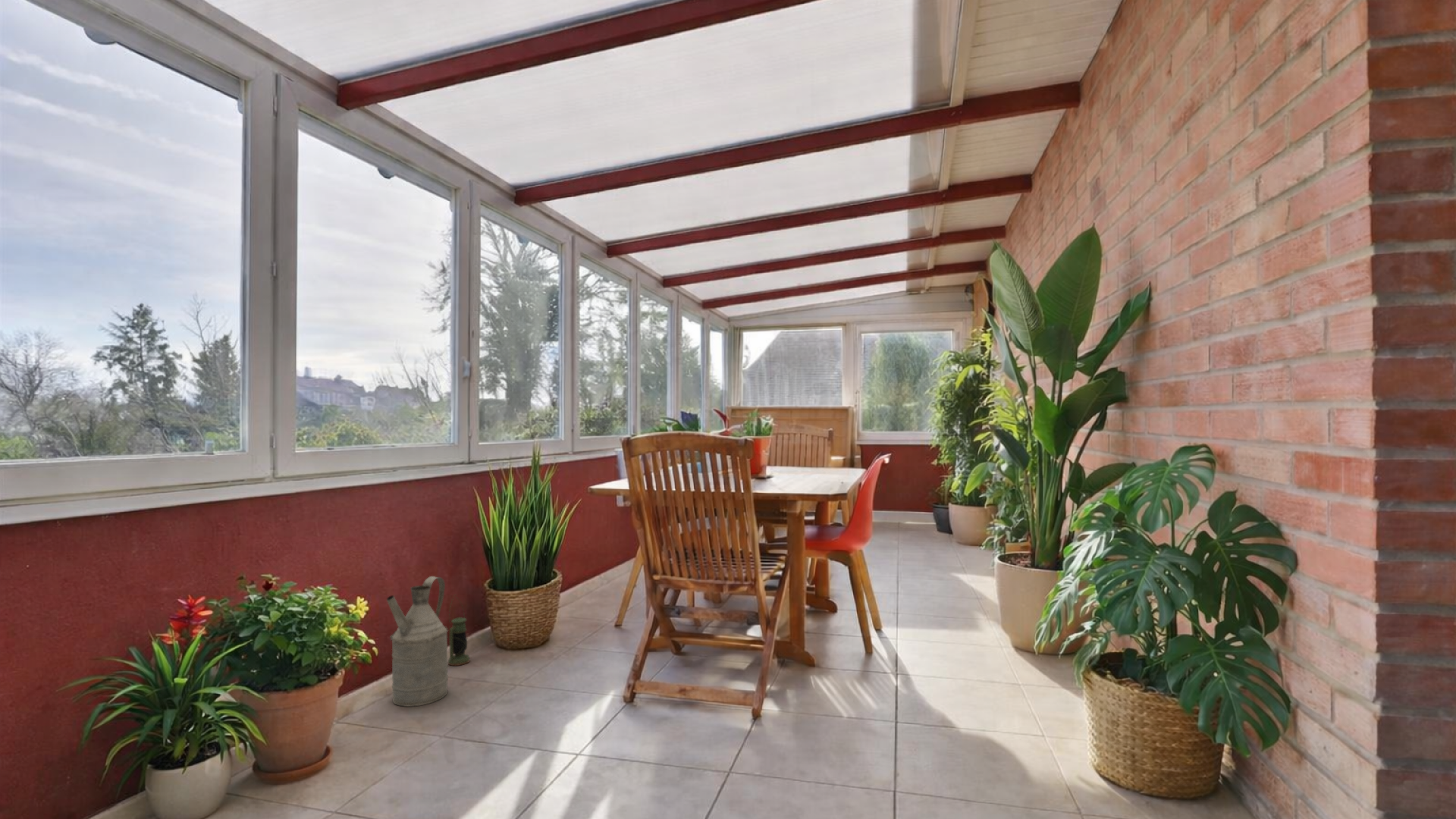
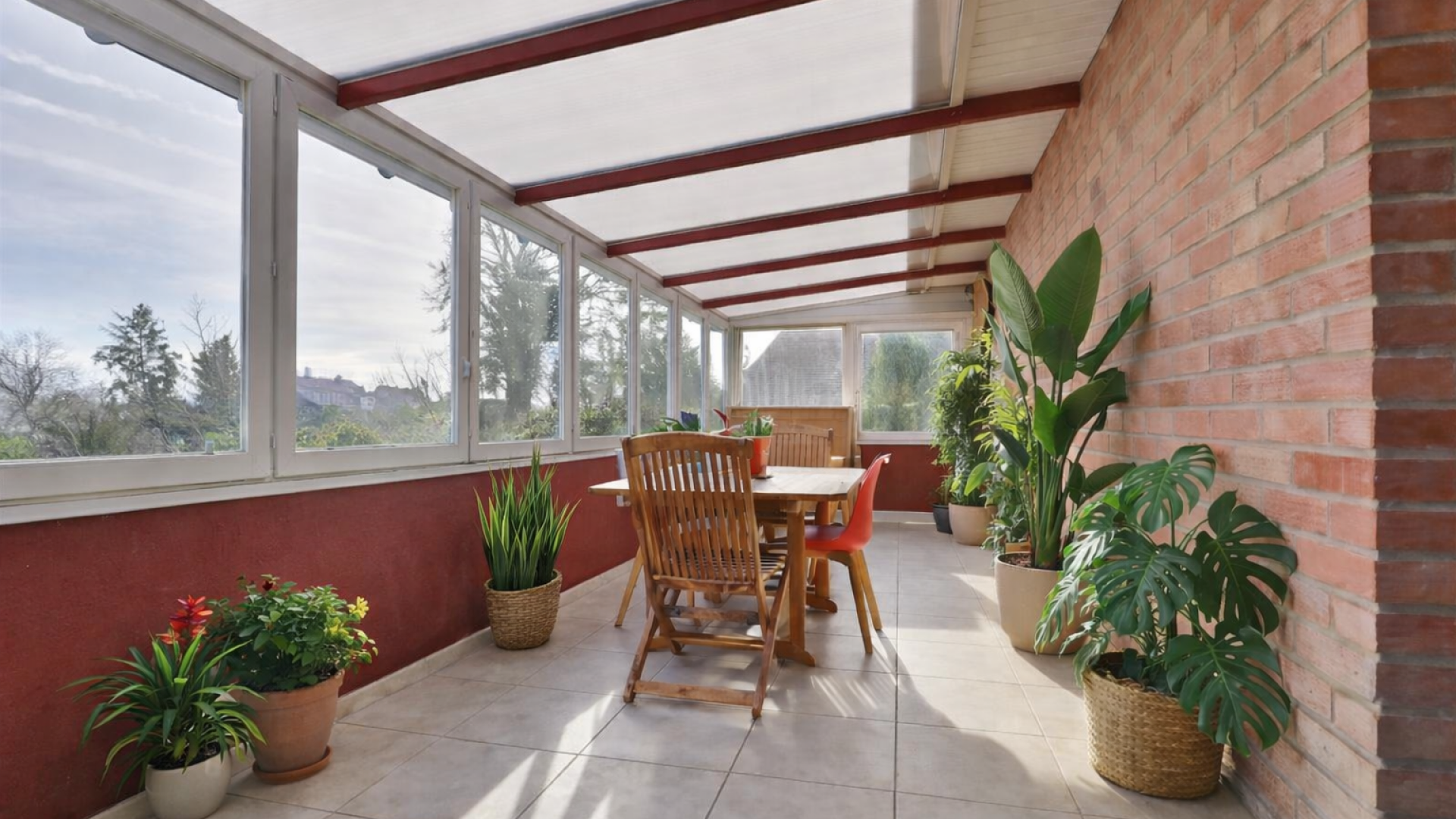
- watering can (417, 639)
- lantern (459, 628)
